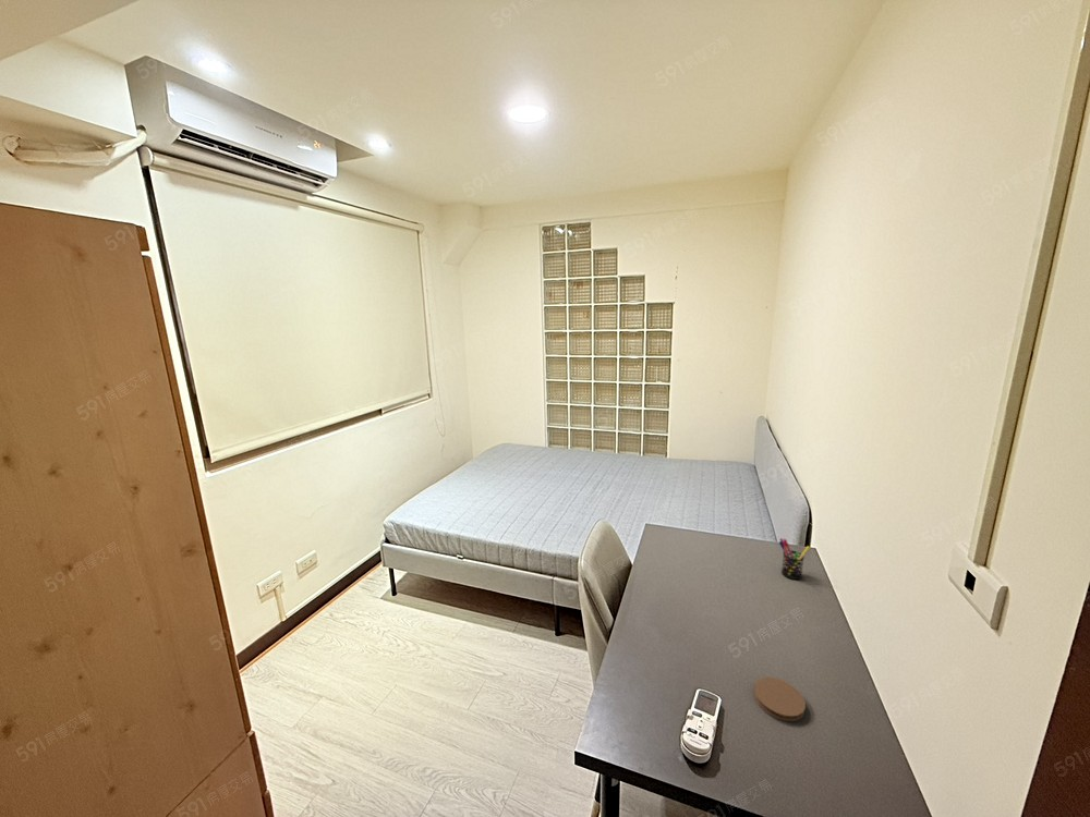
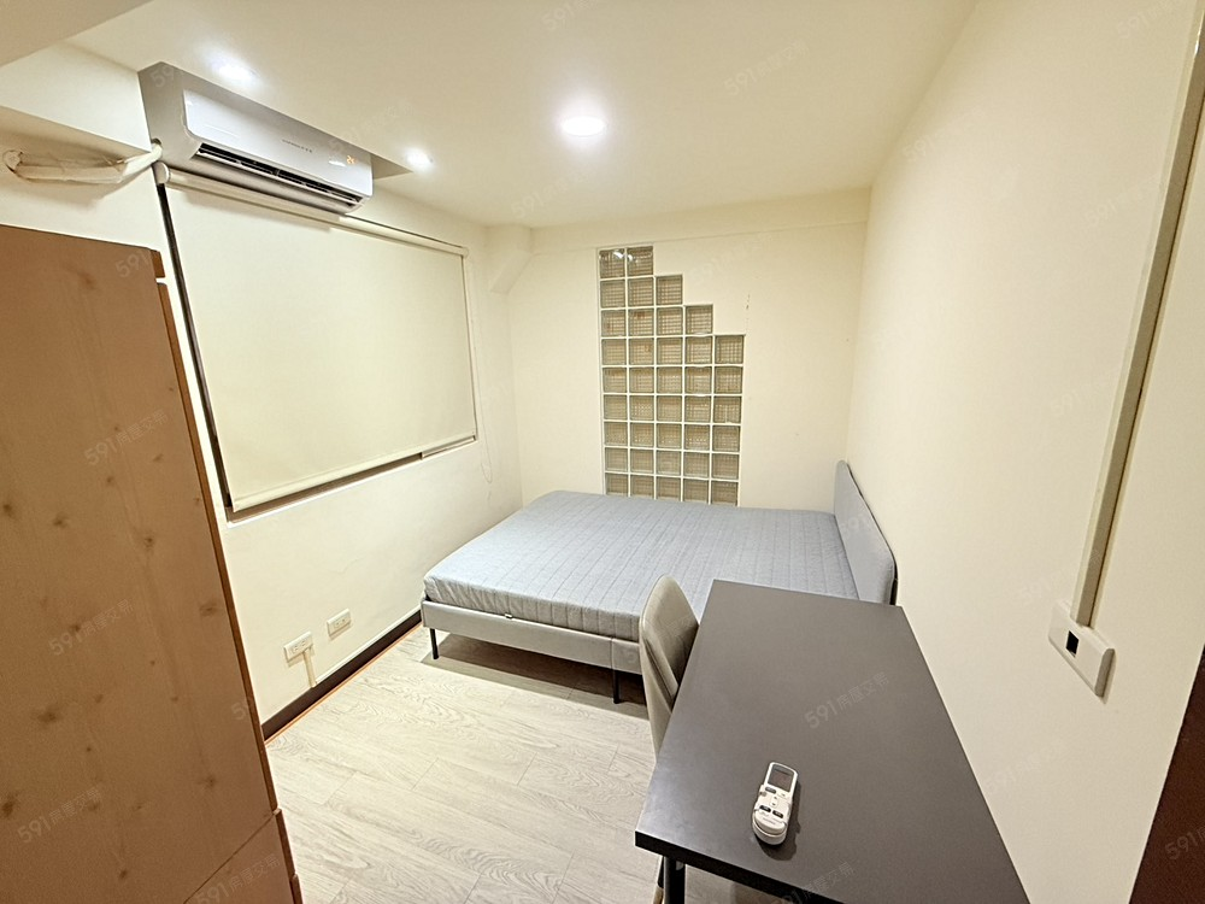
- pen holder (792, 558)
- coaster (778, 697)
